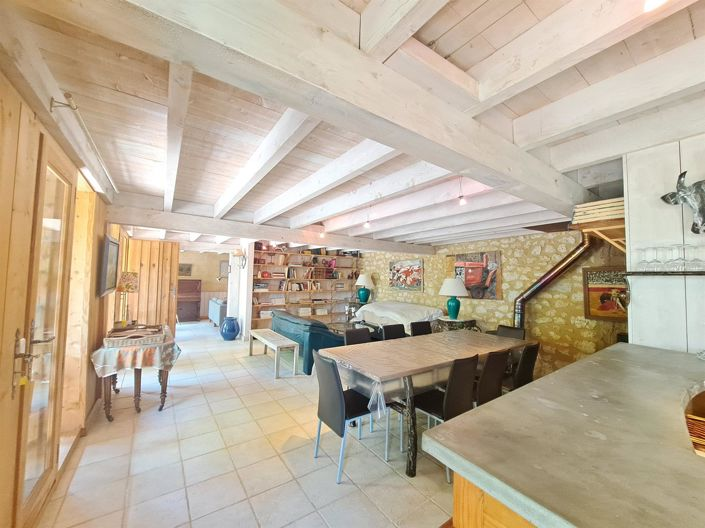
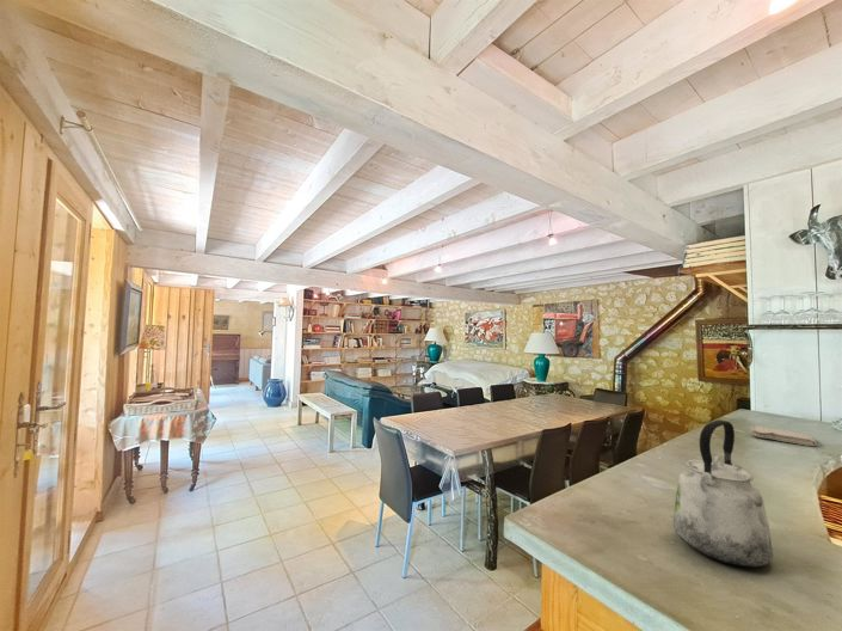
+ washcloth (781, 434)
+ kettle (723, 482)
